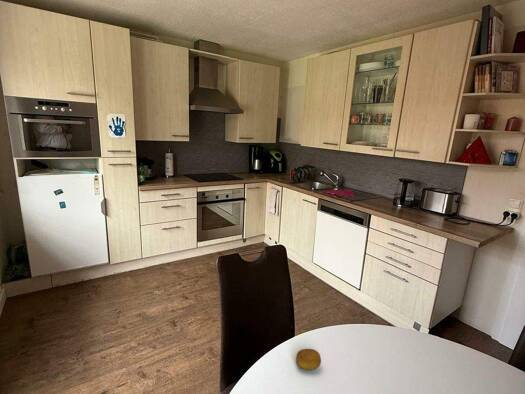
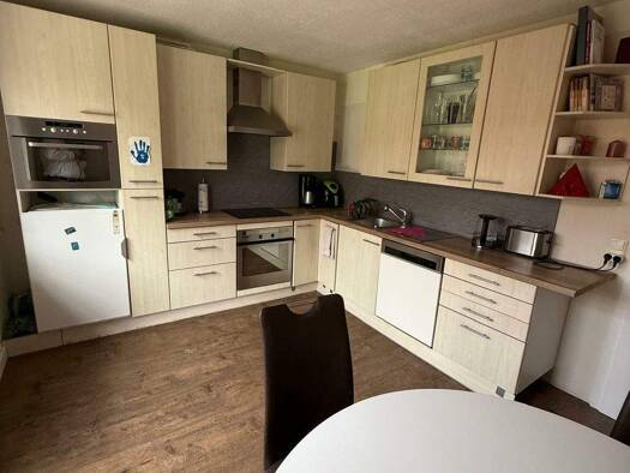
- fruit (308, 359)
